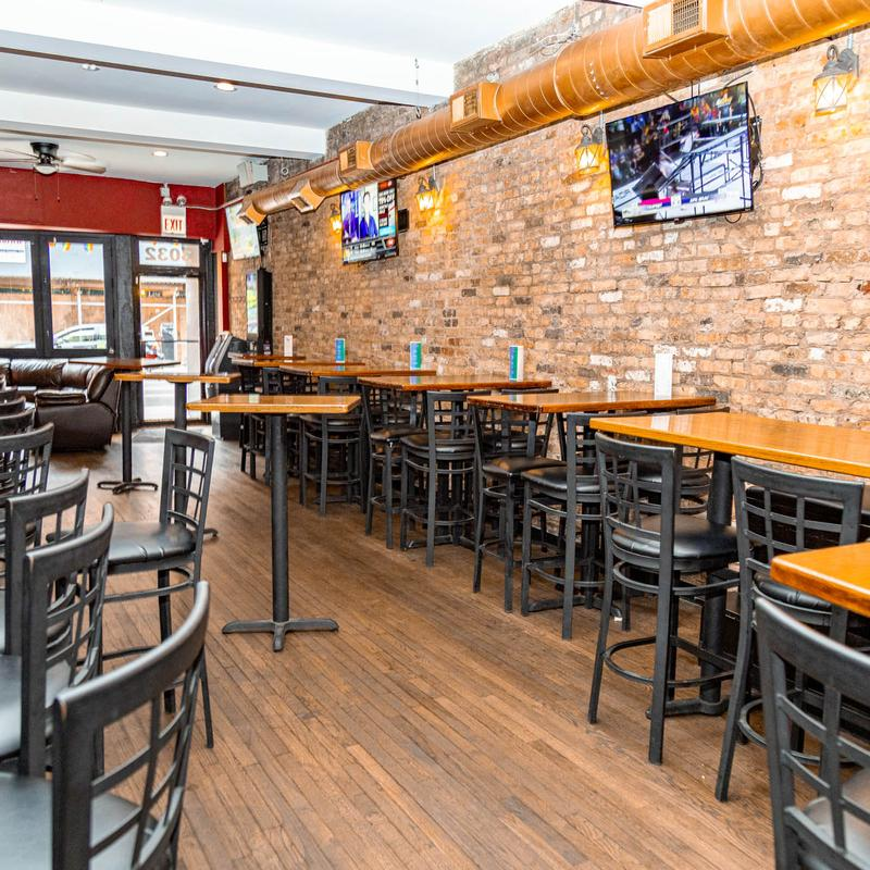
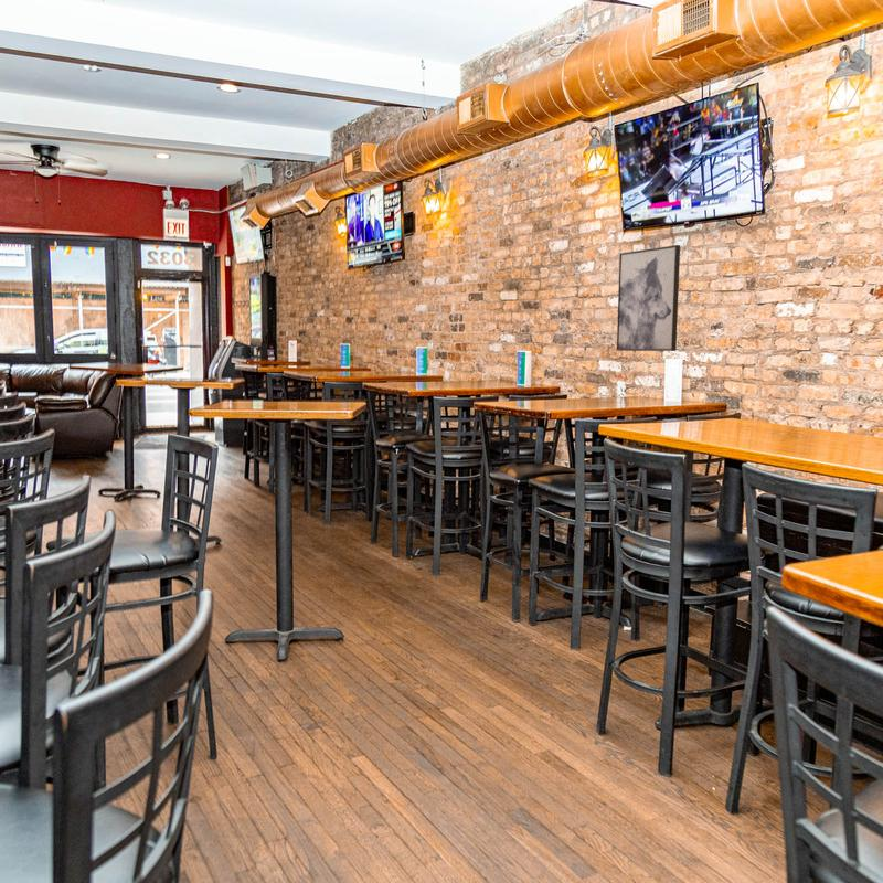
+ wall art (647, 300)
